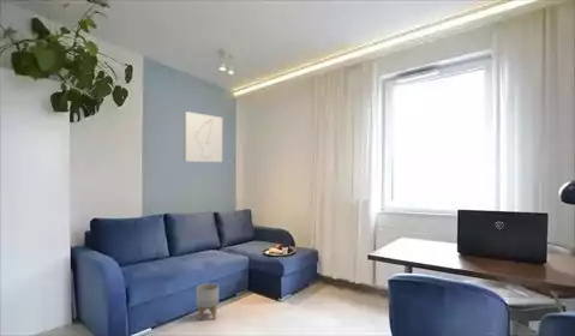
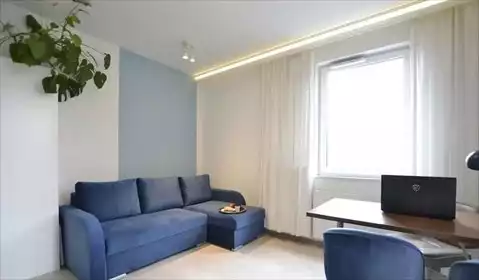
- planter (208, 301)
- wall art (204, 138)
